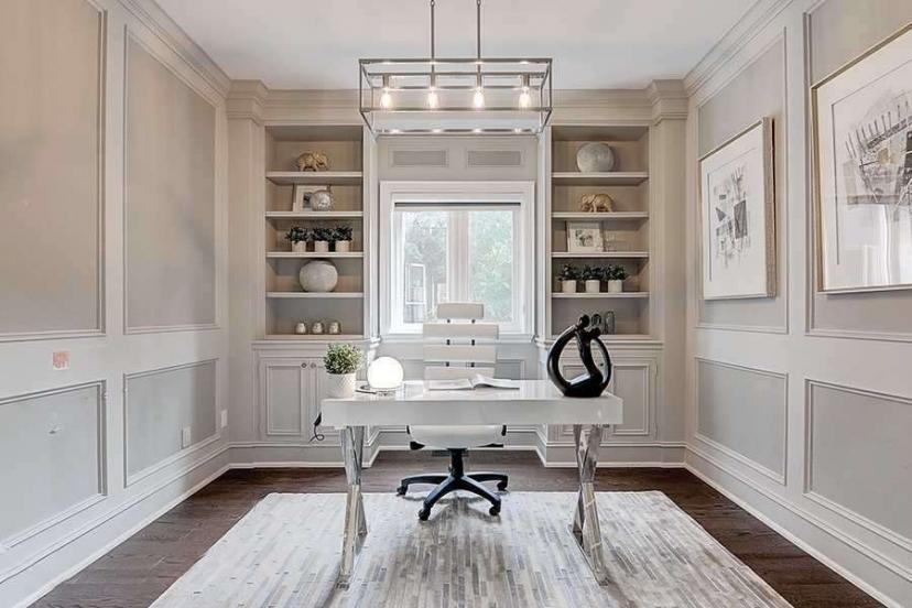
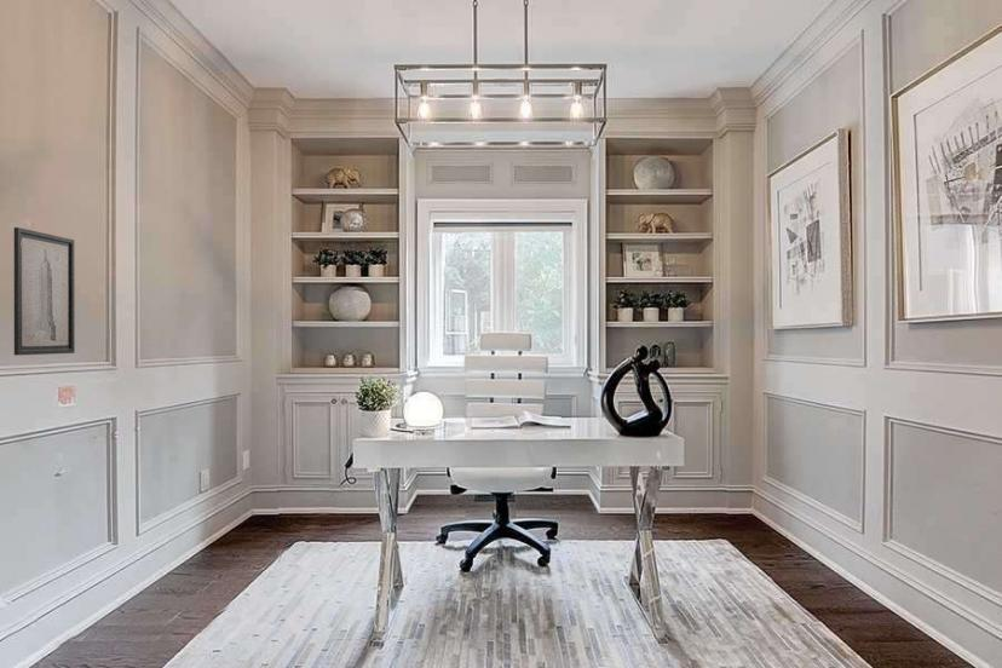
+ wall art (46, 294)
